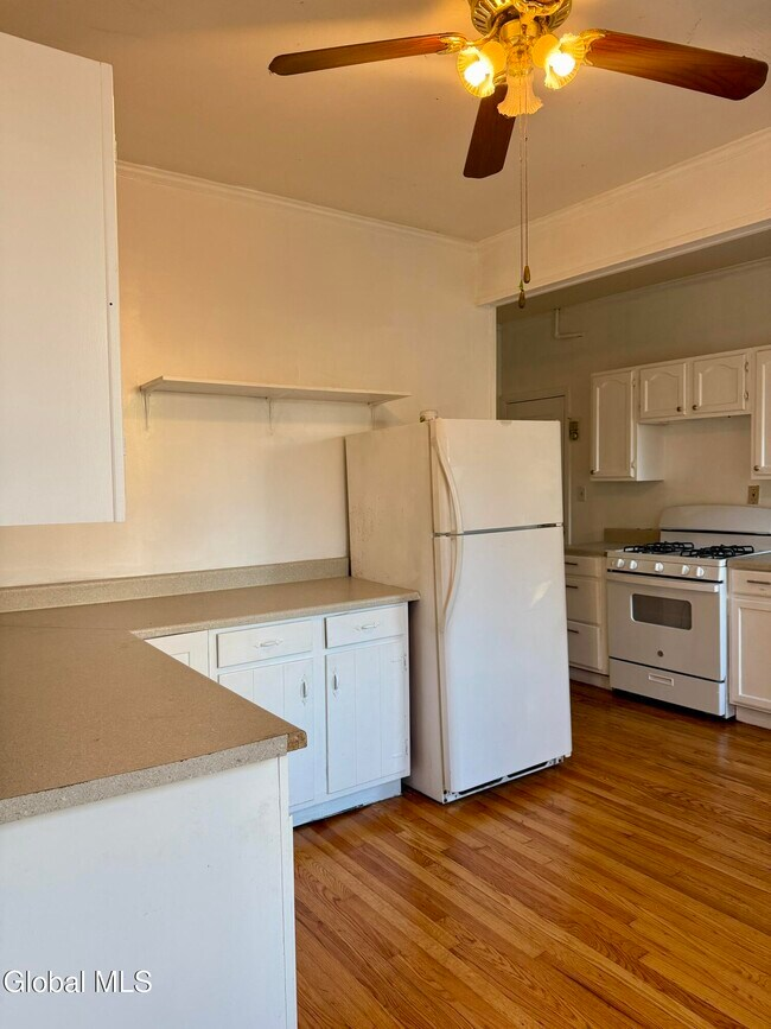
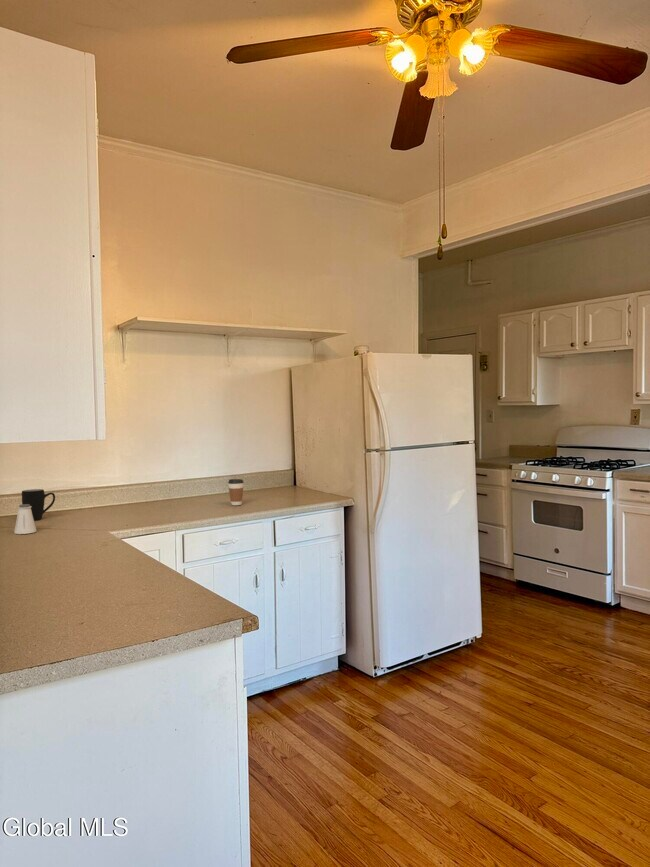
+ saltshaker (25, 518)
+ mug (39, 504)
+ coffee cup (236, 491)
